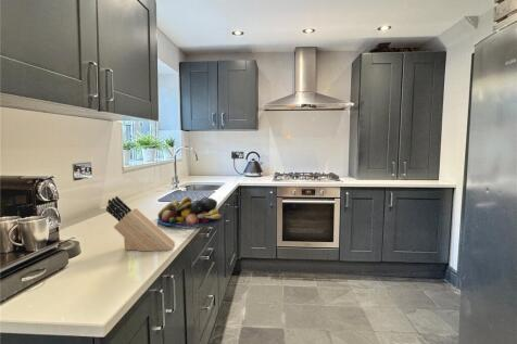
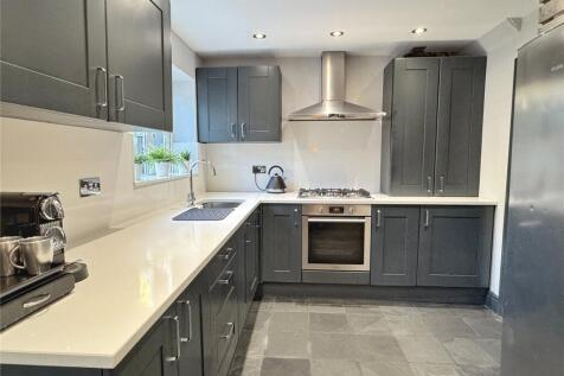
- fruit bowl (190, 207)
- knife block (140, 222)
